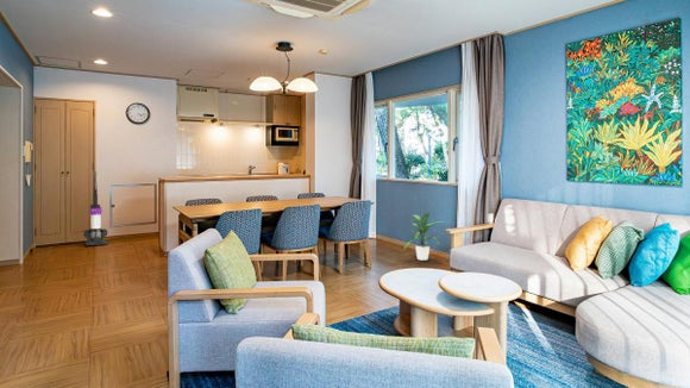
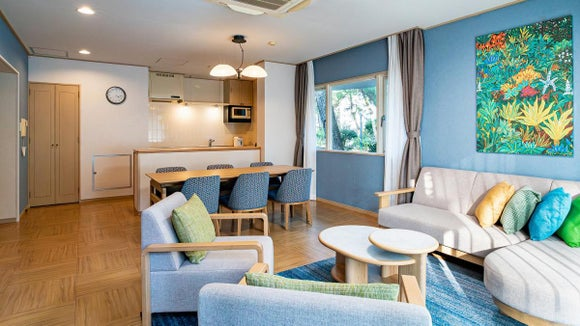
- indoor plant (420, 234)
- vacuum cleaner (95, 207)
